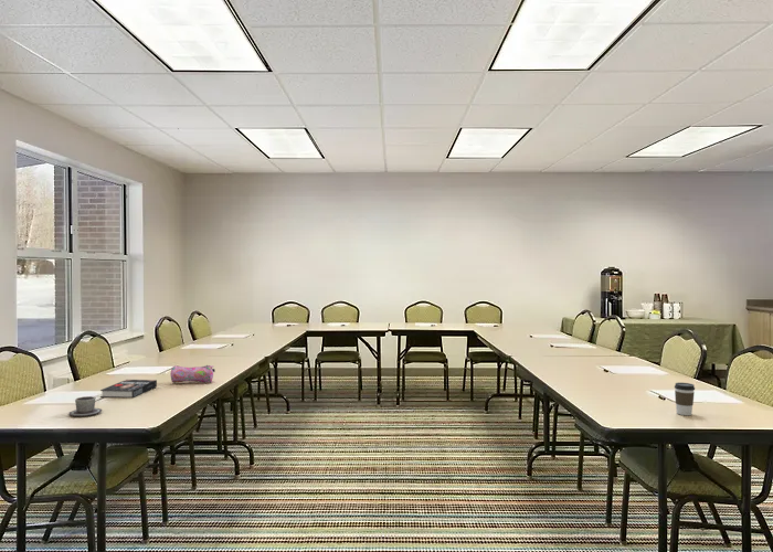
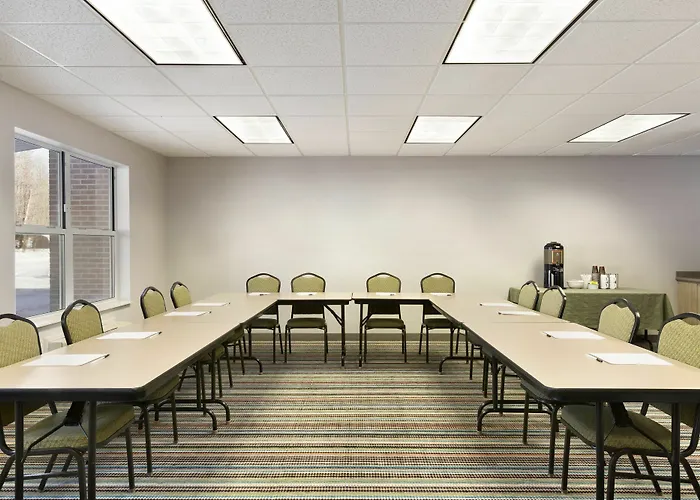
- pencil case (192, 373)
- coffee cup (684, 399)
- cup (85, 405)
- book (129, 388)
